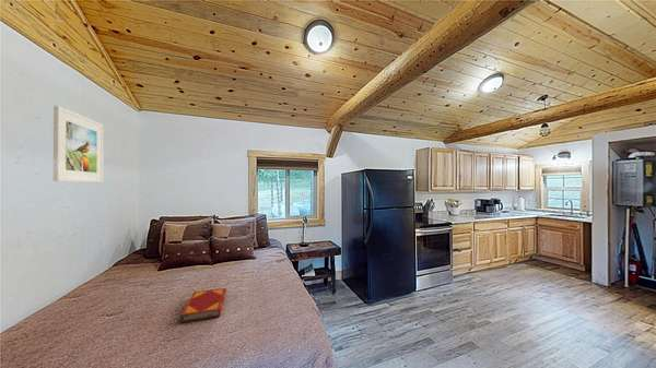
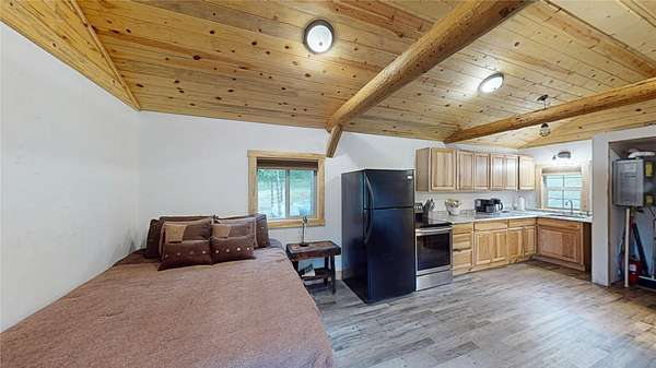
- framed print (81, 149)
- hardback book (206, 302)
